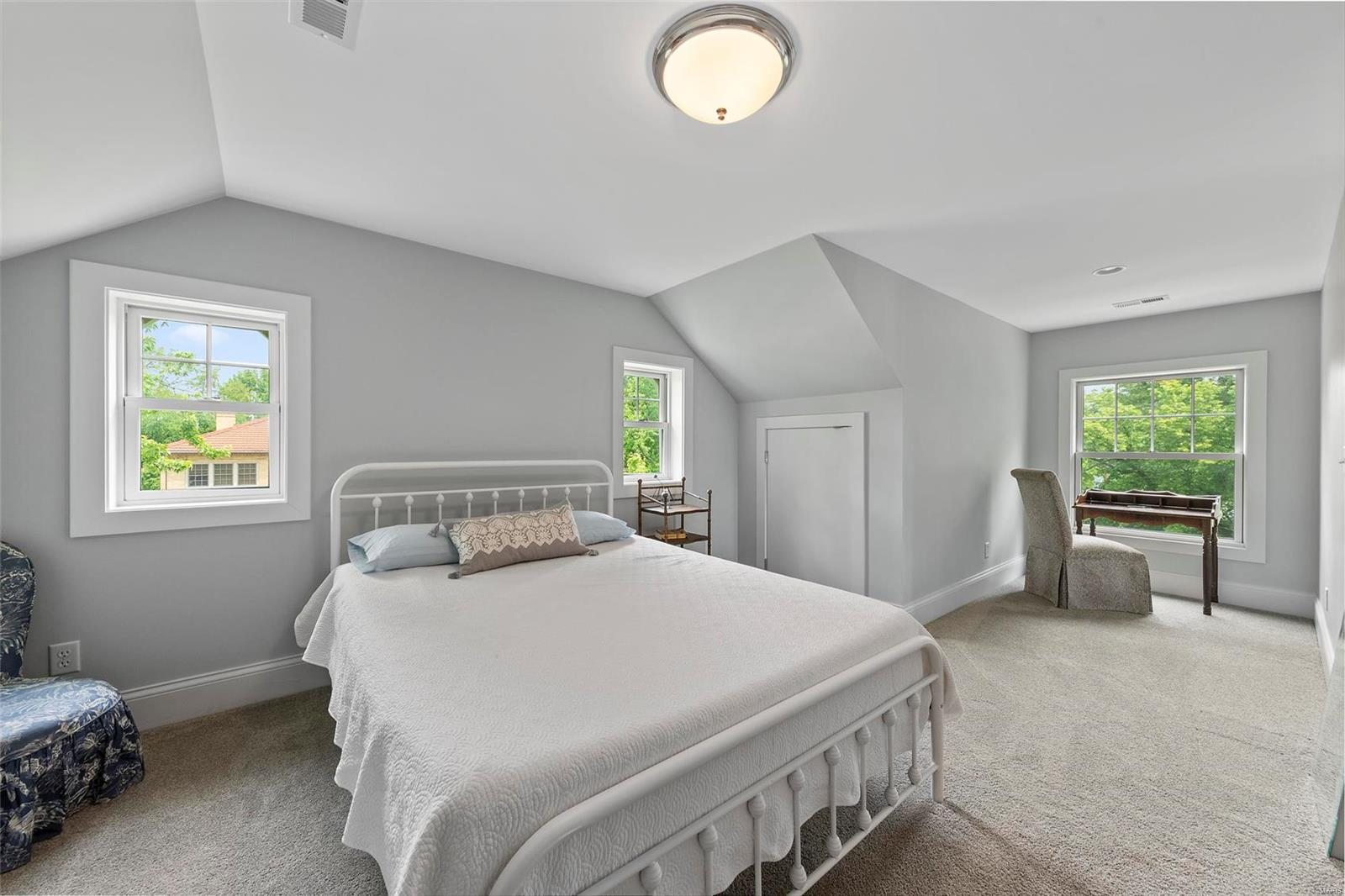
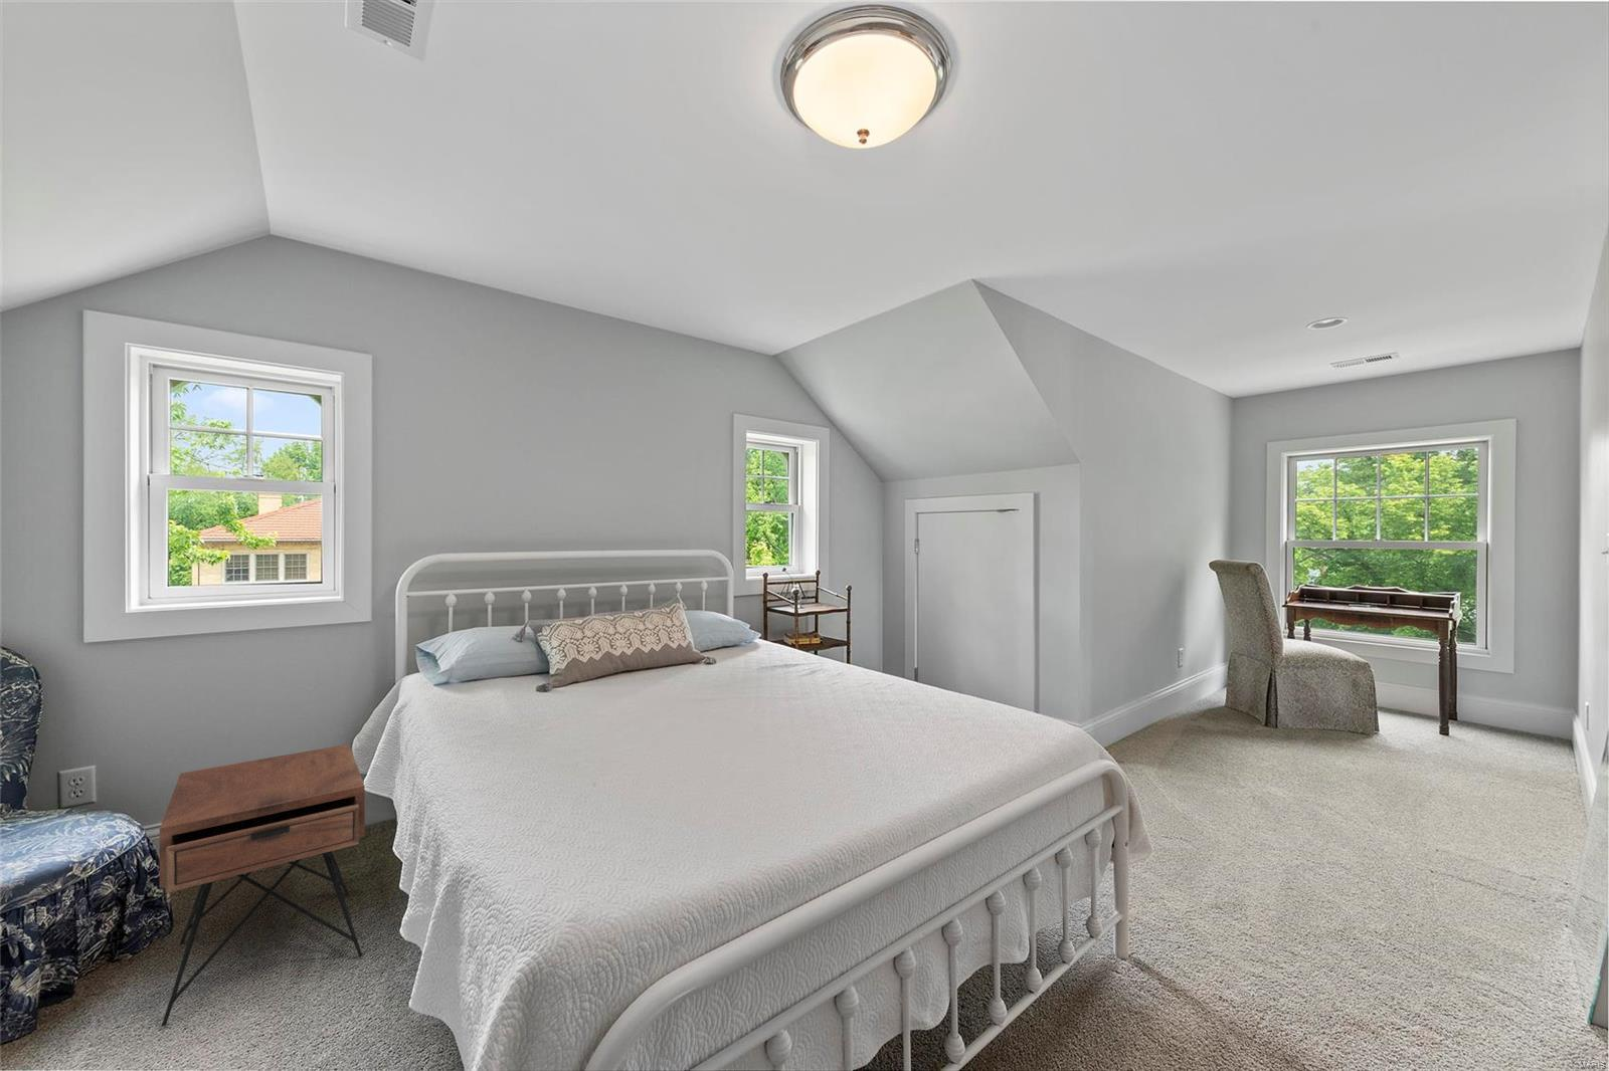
+ nightstand (269, 867)
